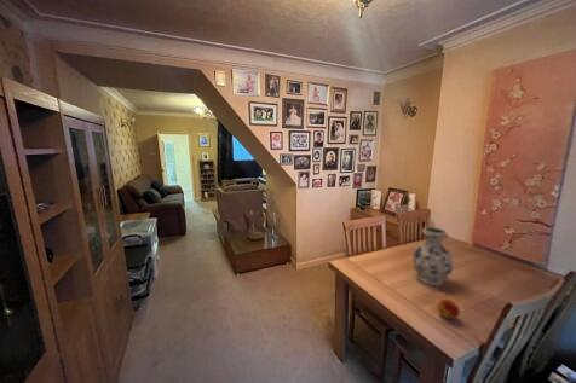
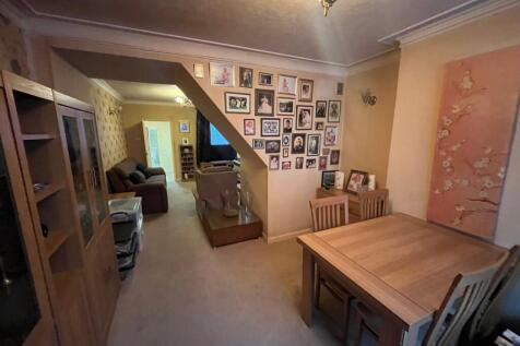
- fruit (448, 308)
- vase (432, 255)
